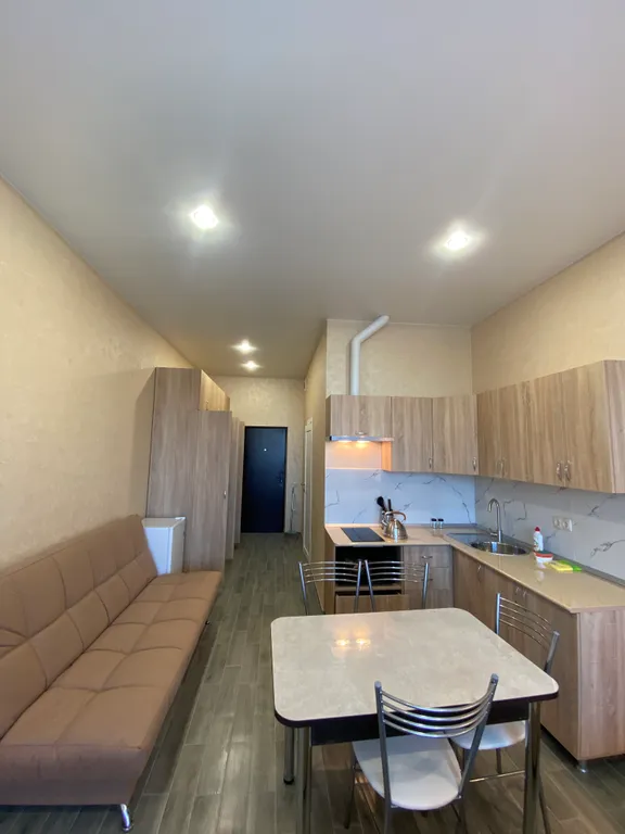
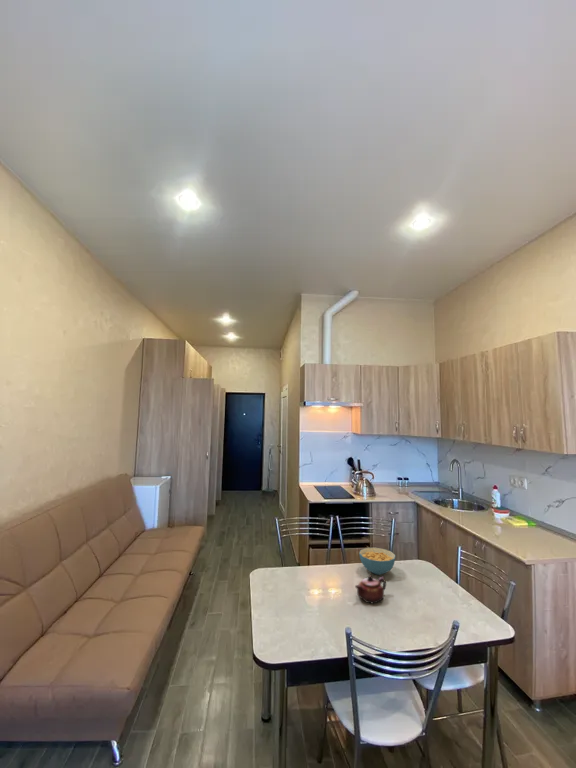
+ cereal bowl (377, 563)
+ teapot (371, 586)
